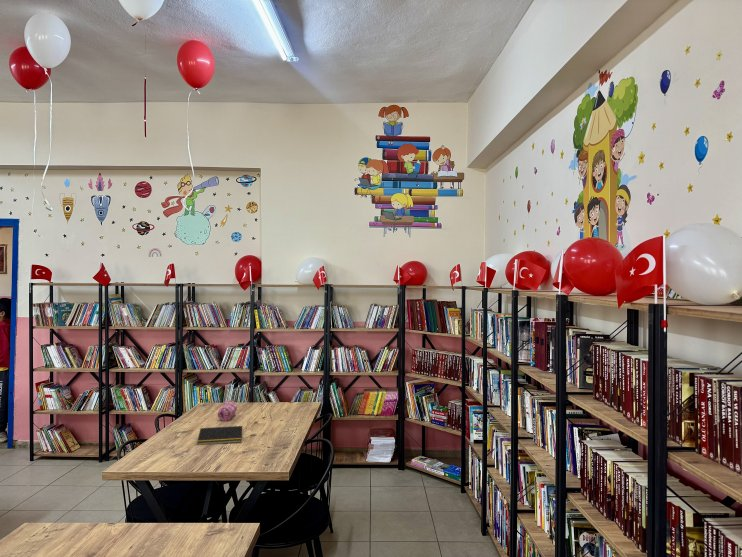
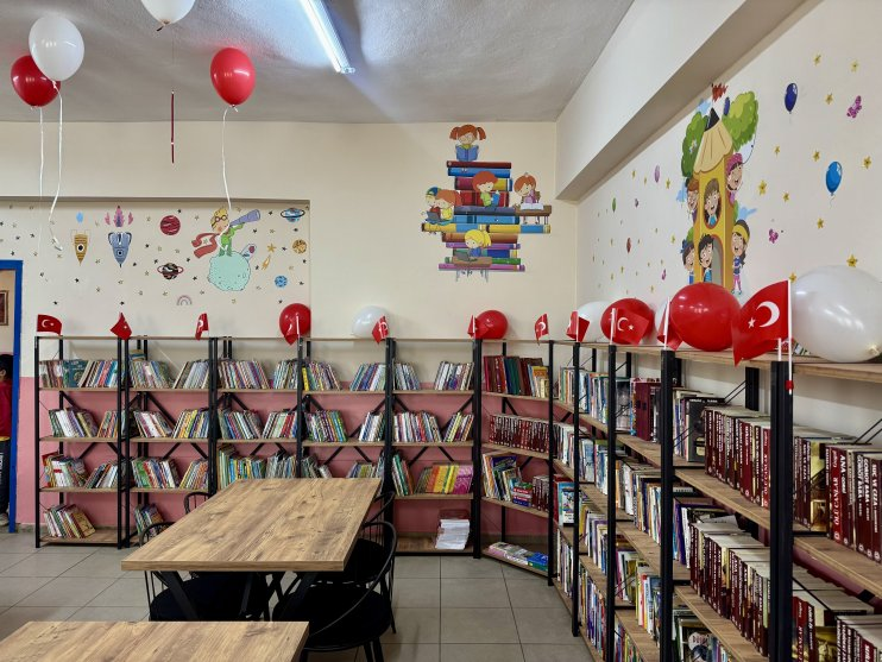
- pencil case (227, 410)
- notepad (220, 435)
